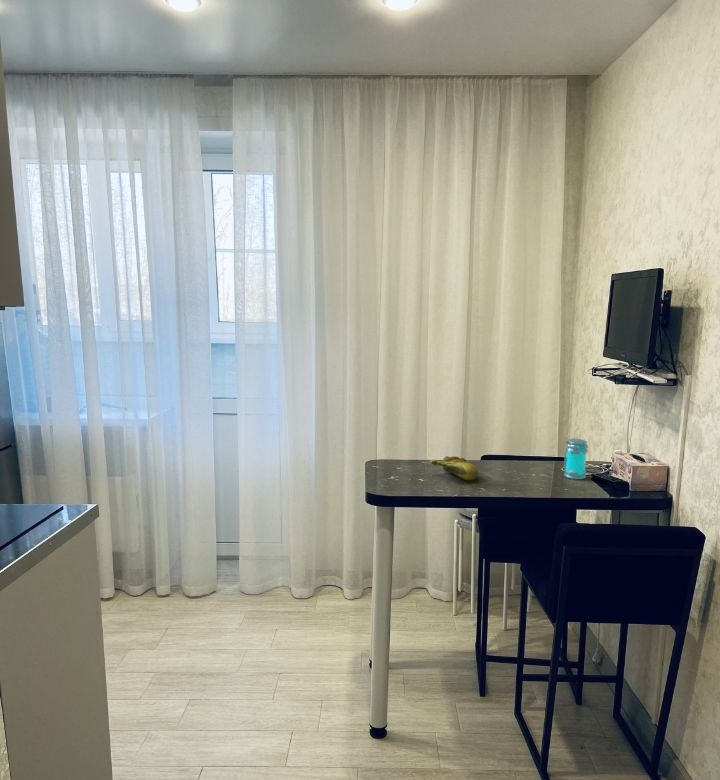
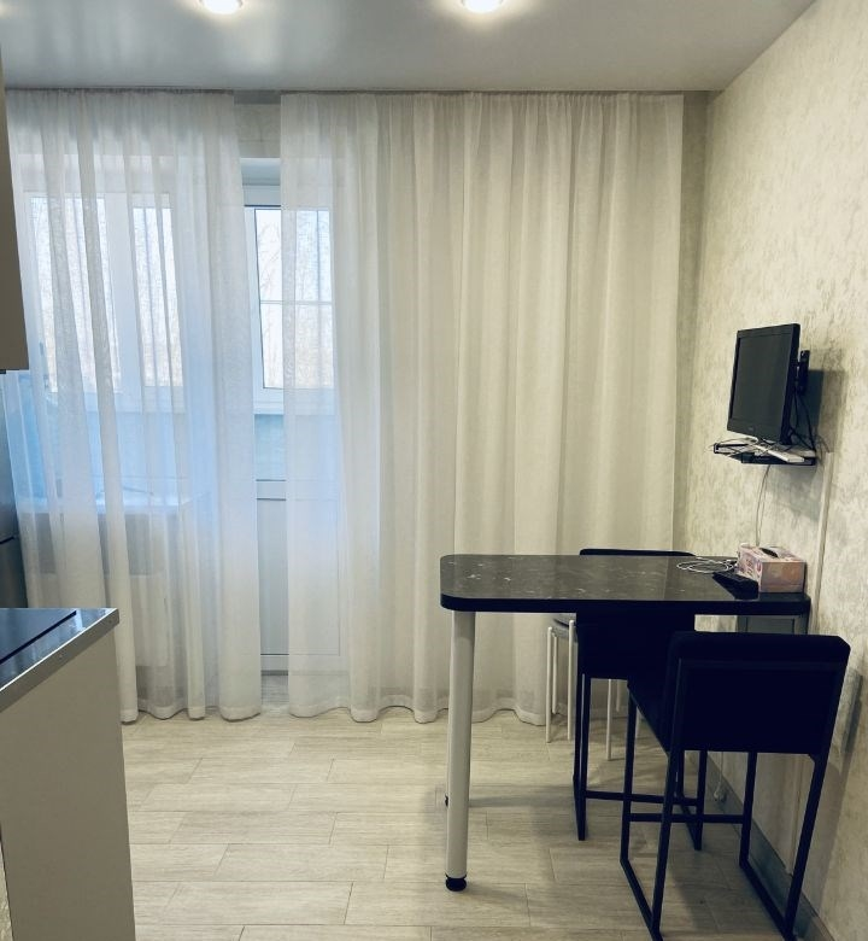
- banana bunch (452, 466)
- jar (575, 458)
